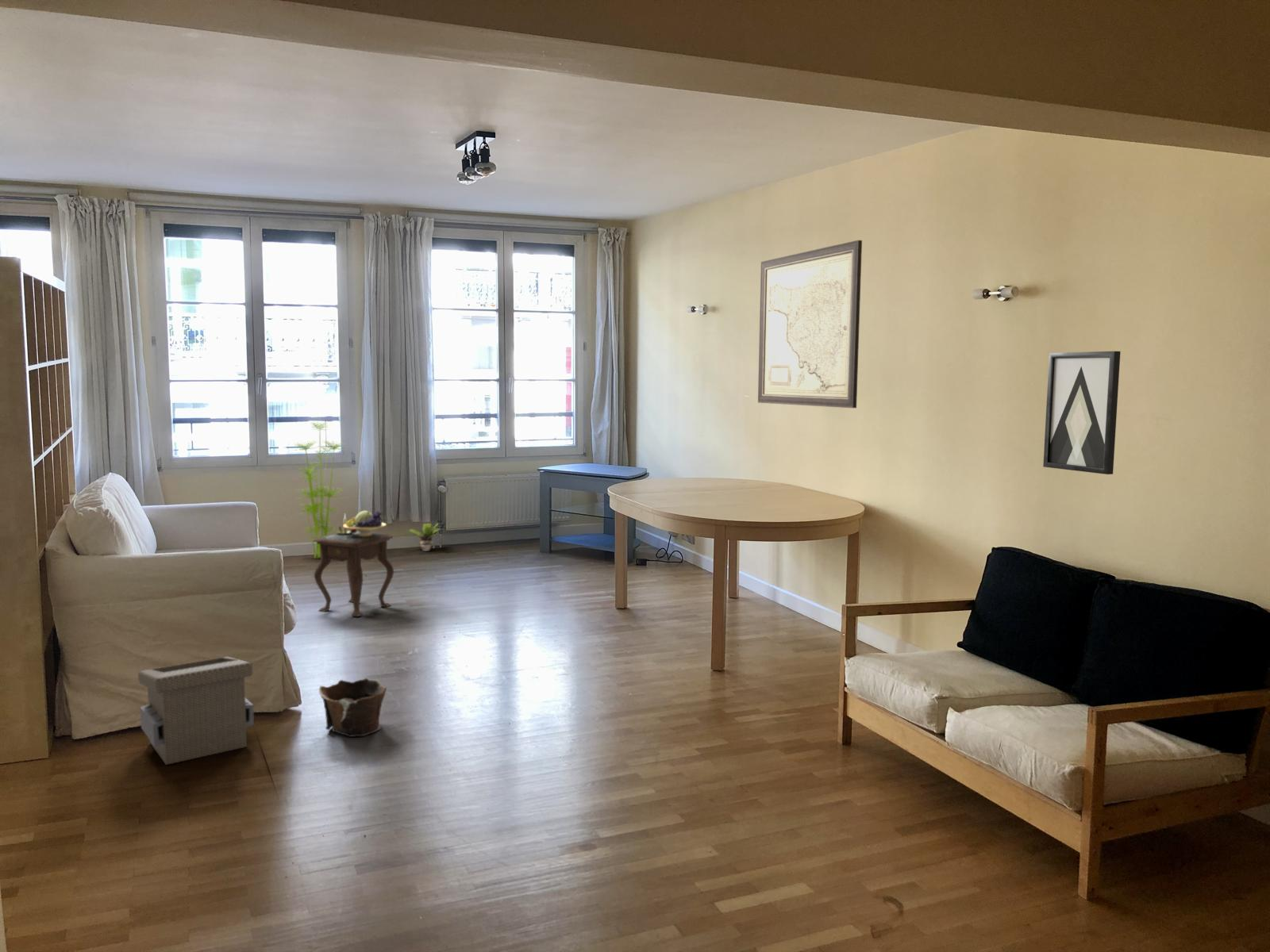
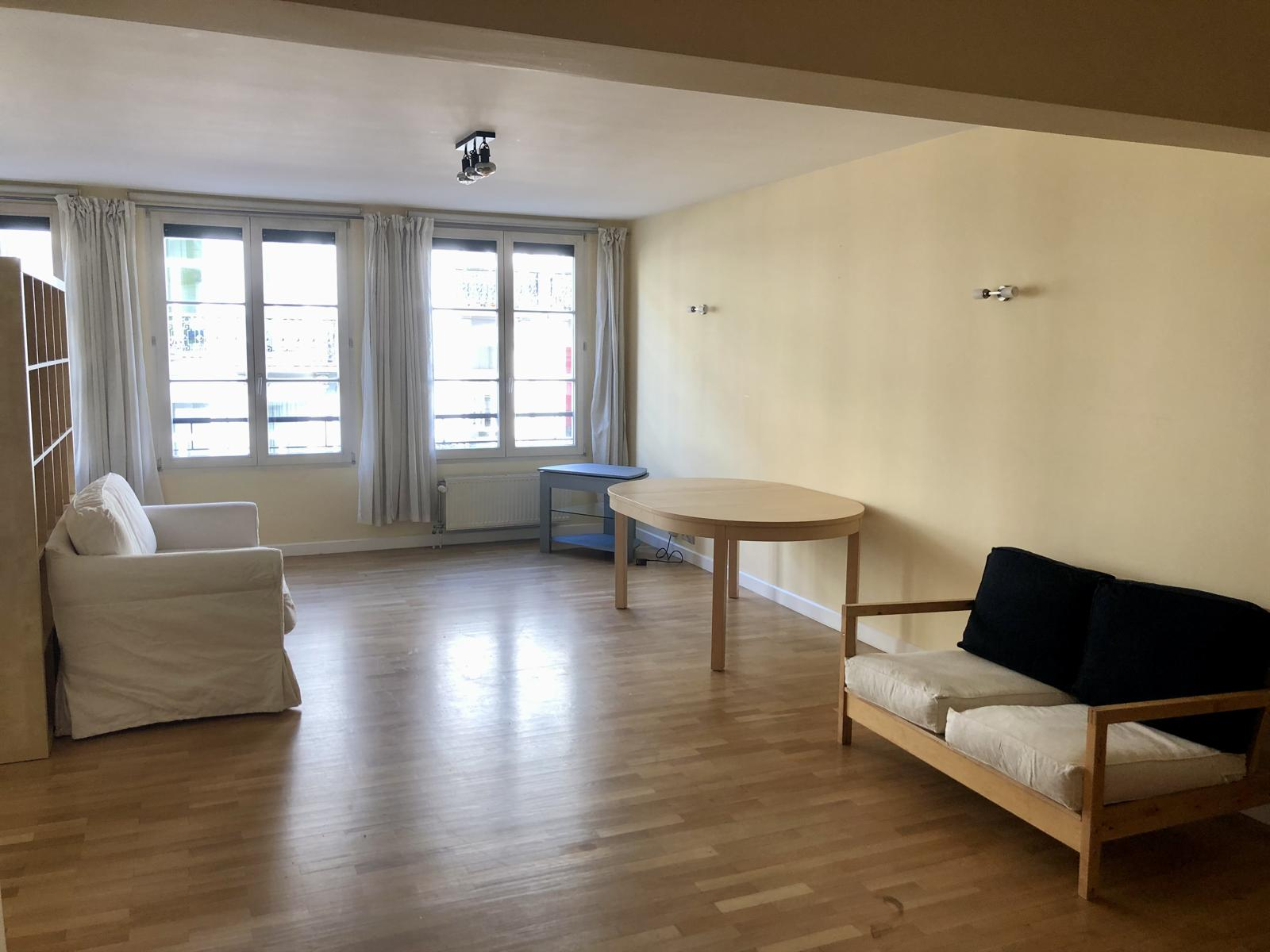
- indoor plant (321, 490)
- potted plant (426, 536)
- wall art (1080, 411)
- clay pot (353, 699)
- side table (356, 558)
- wall art (805, 328)
- storage basket (196, 701)
